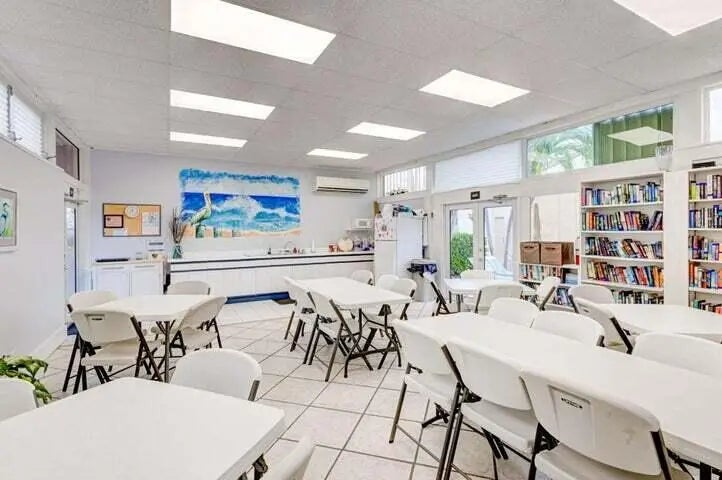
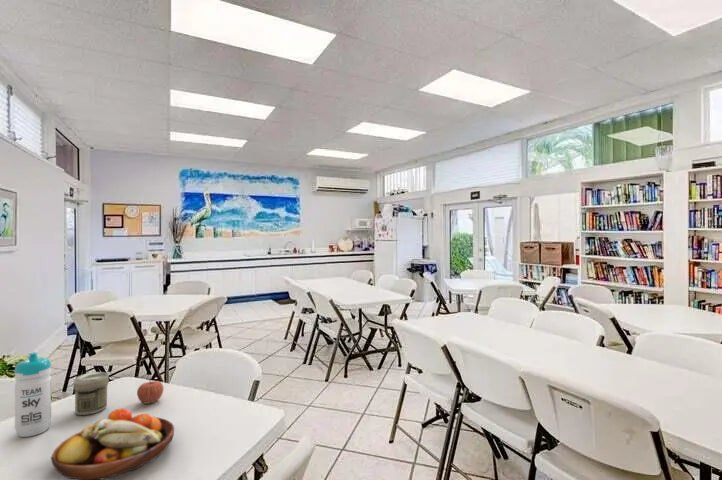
+ fruit bowl (118, 434)
+ water bottle (33, 391)
+ apple (150, 391)
+ jar (91, 392)
